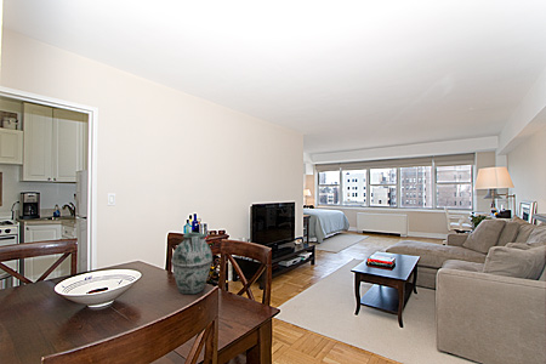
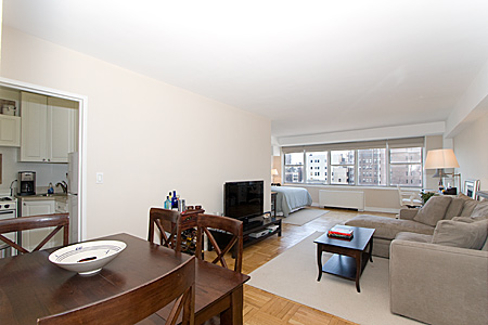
- vase (192, 262)
